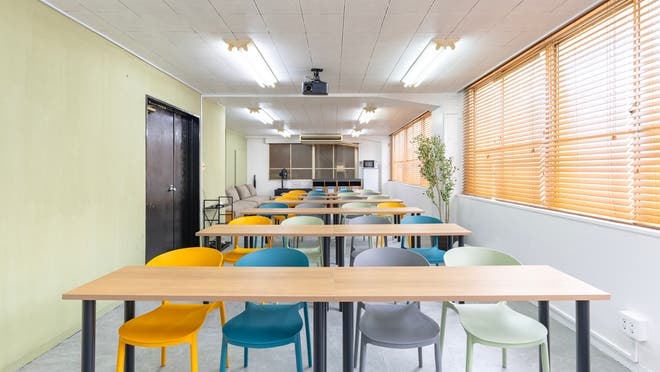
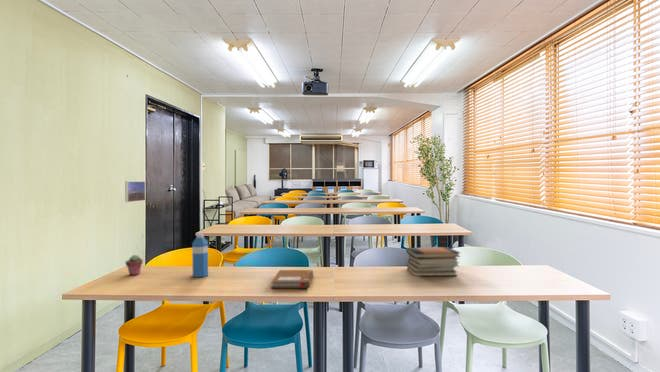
+ notebook (293, 278)
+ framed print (135, 191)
+ book stack (432, 261)
+ potted succulent (134, 264)
+ water bottle (200, 254)
